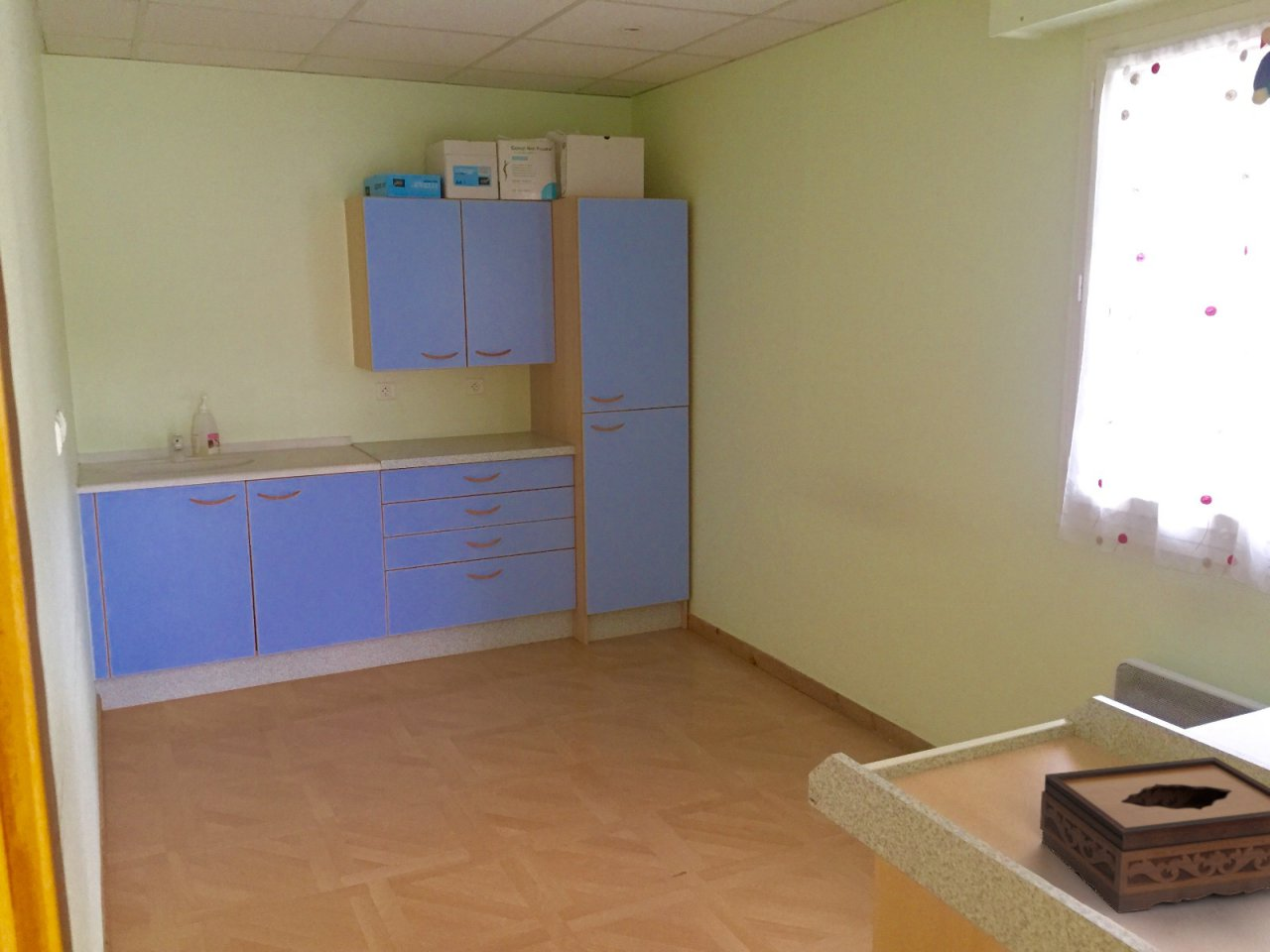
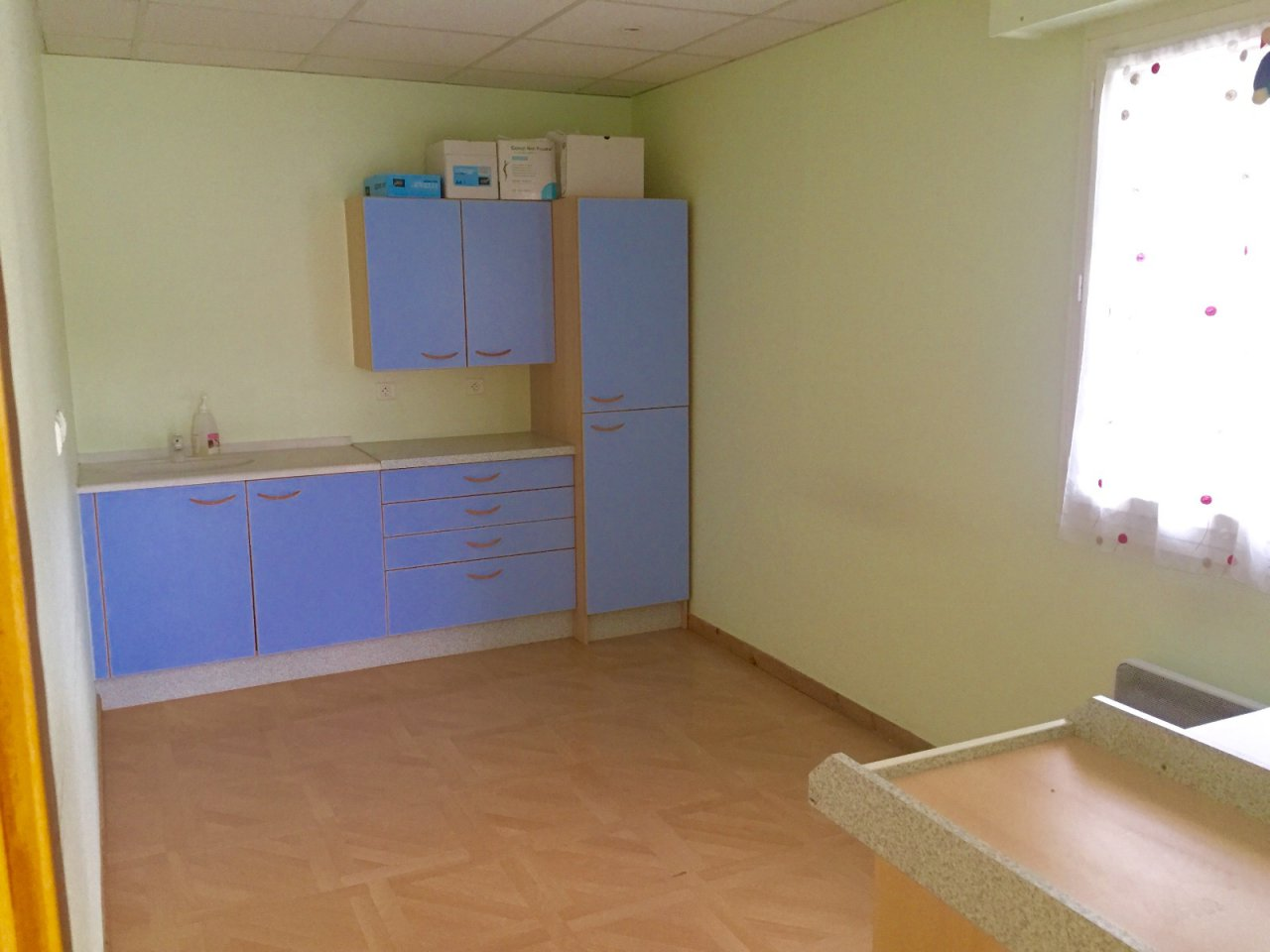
- tissue box (1170, 829)
